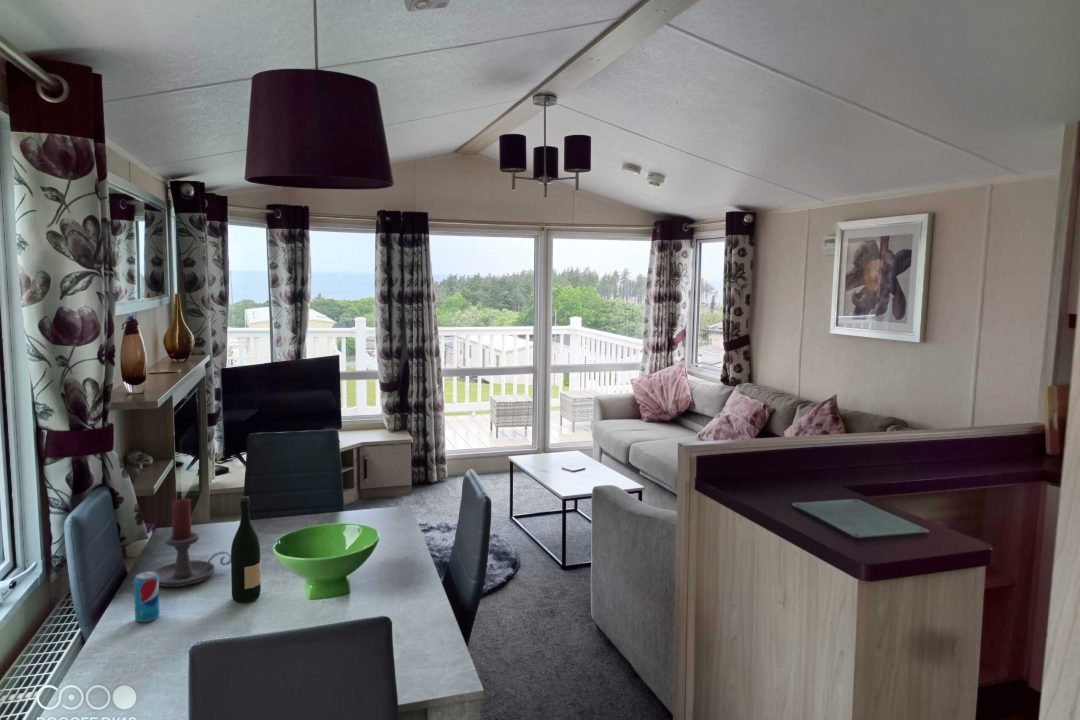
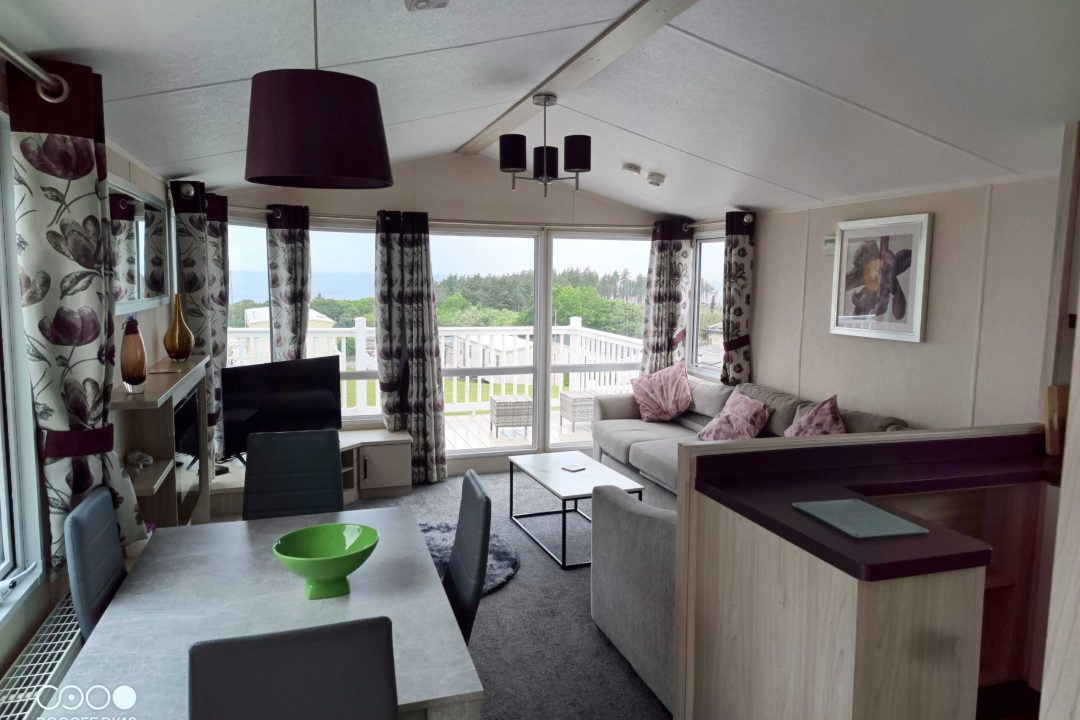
- candle holder (191, 536)
- beverage can (146, 596)
- wine bottle (245, 547)
